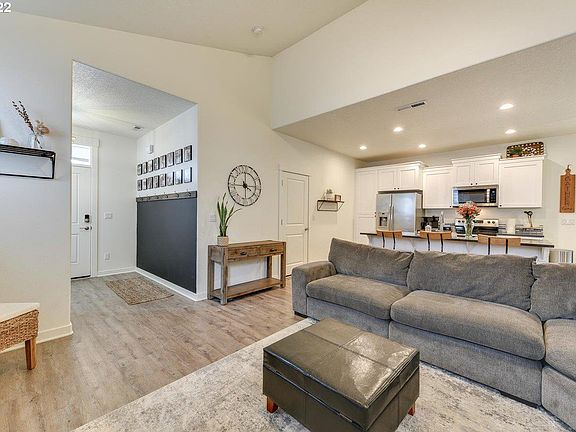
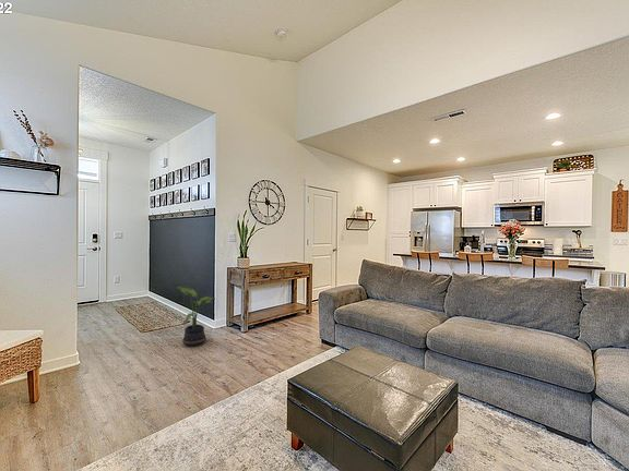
+ potted plant (197, 314)
